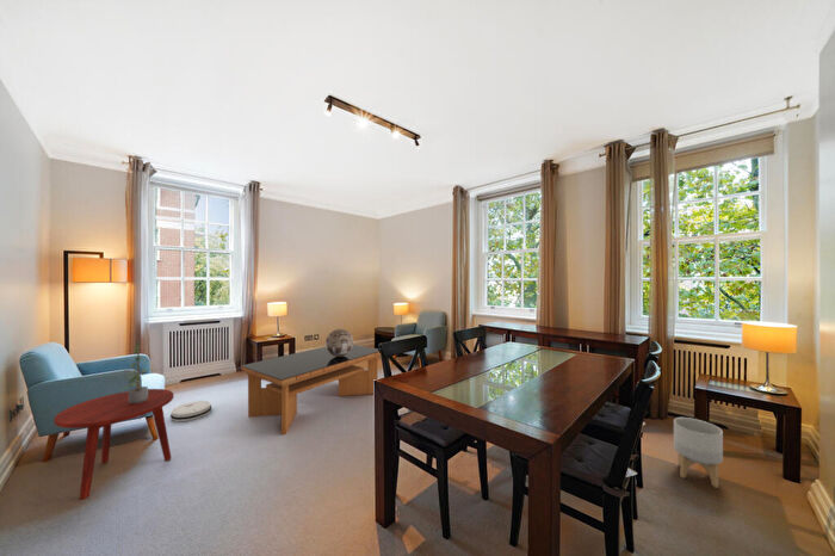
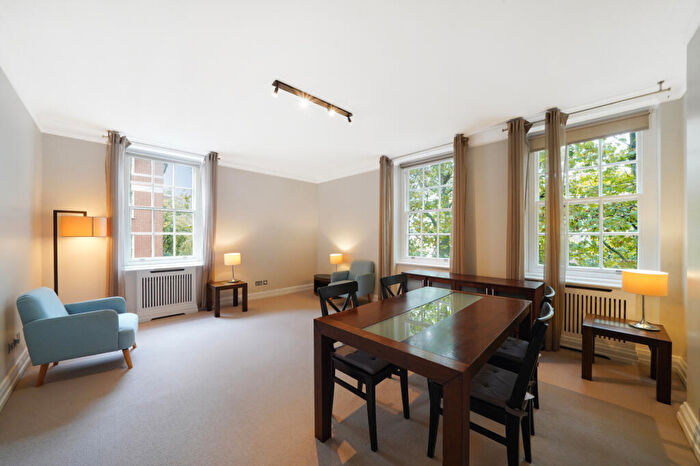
- robot vacuum (192, 410)
- planter (697, 450)
- side table (110, 435)
- potted plant (134, 371)
- decorative sphere (339, 342)
- coffee table (318, 379)
